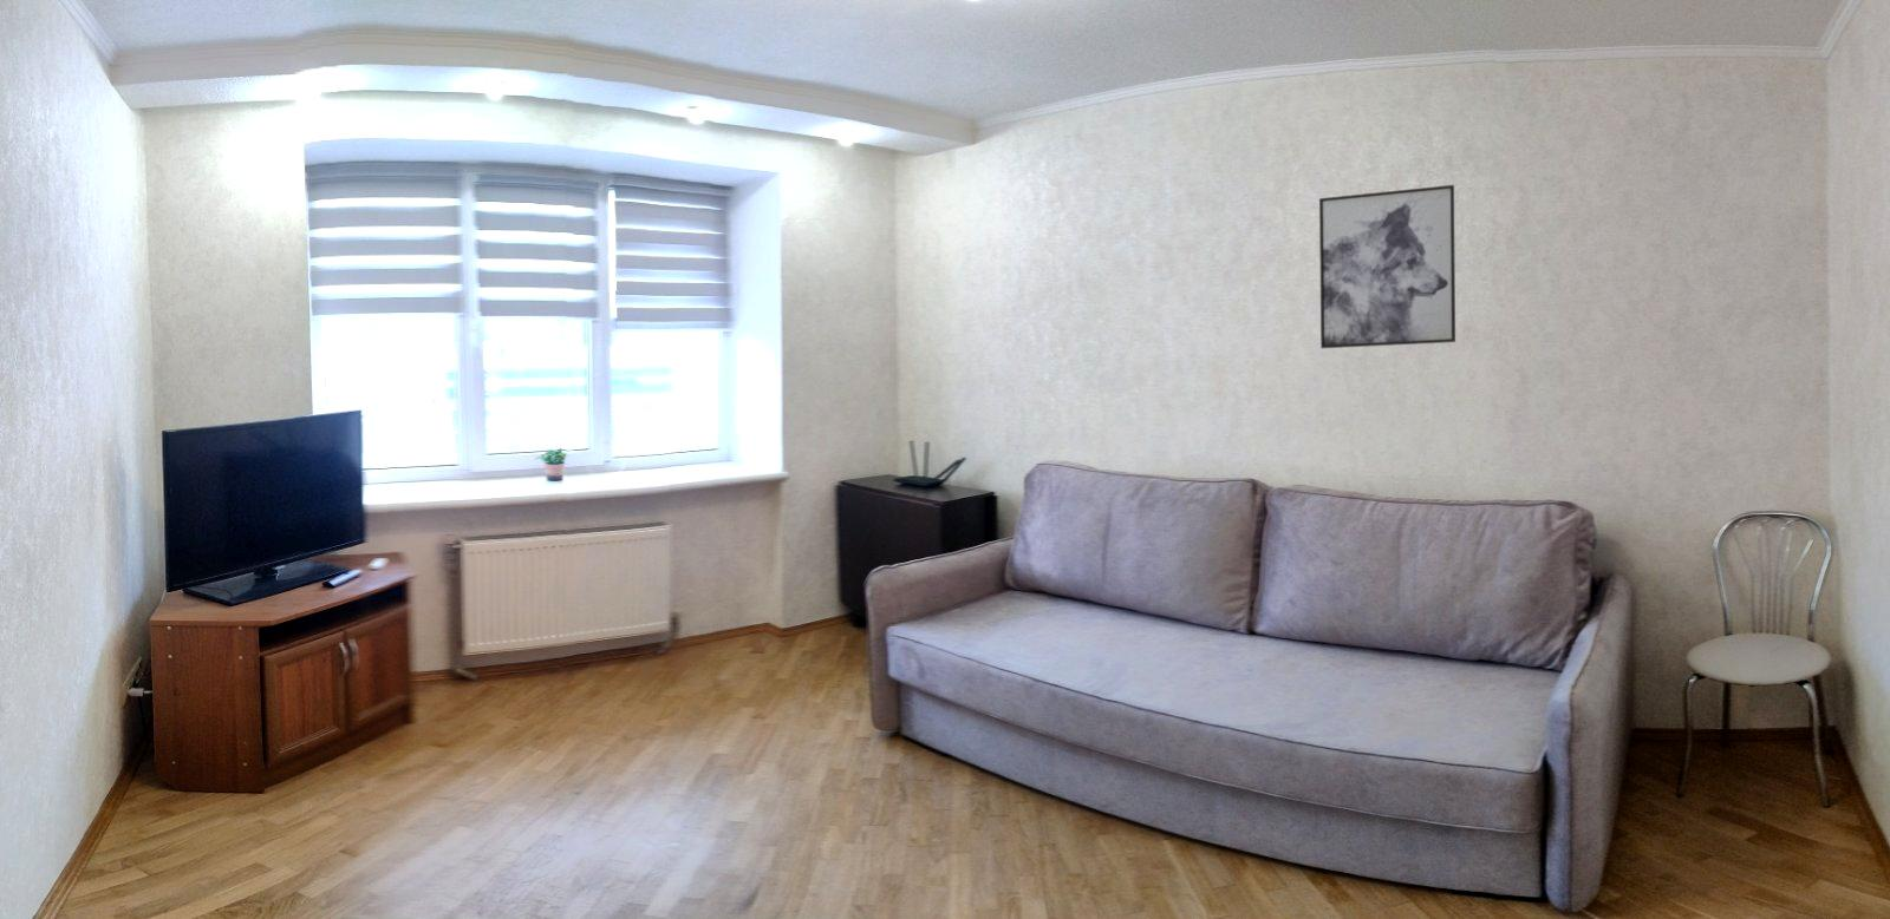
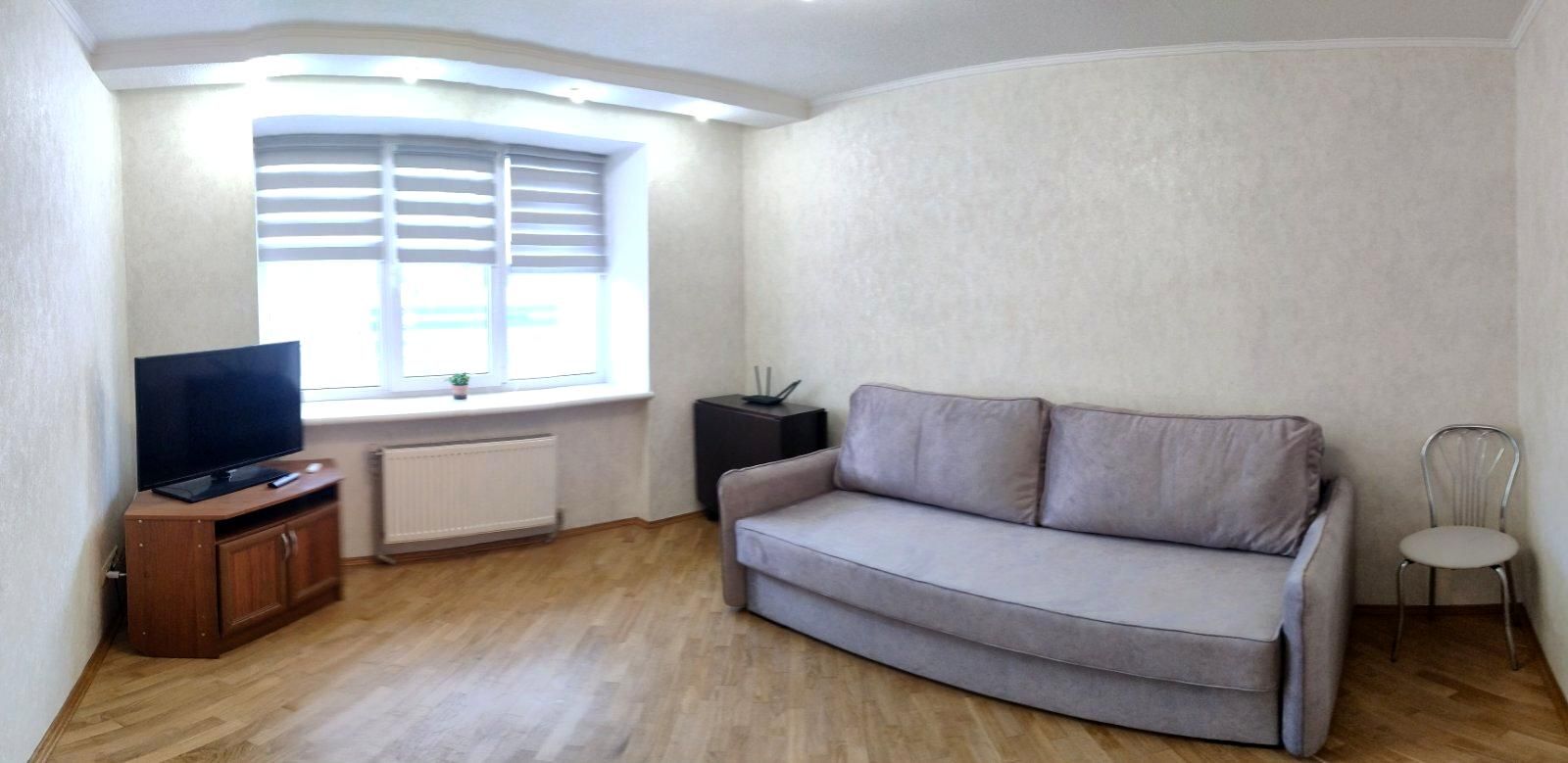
- wall art (1386, 267)
